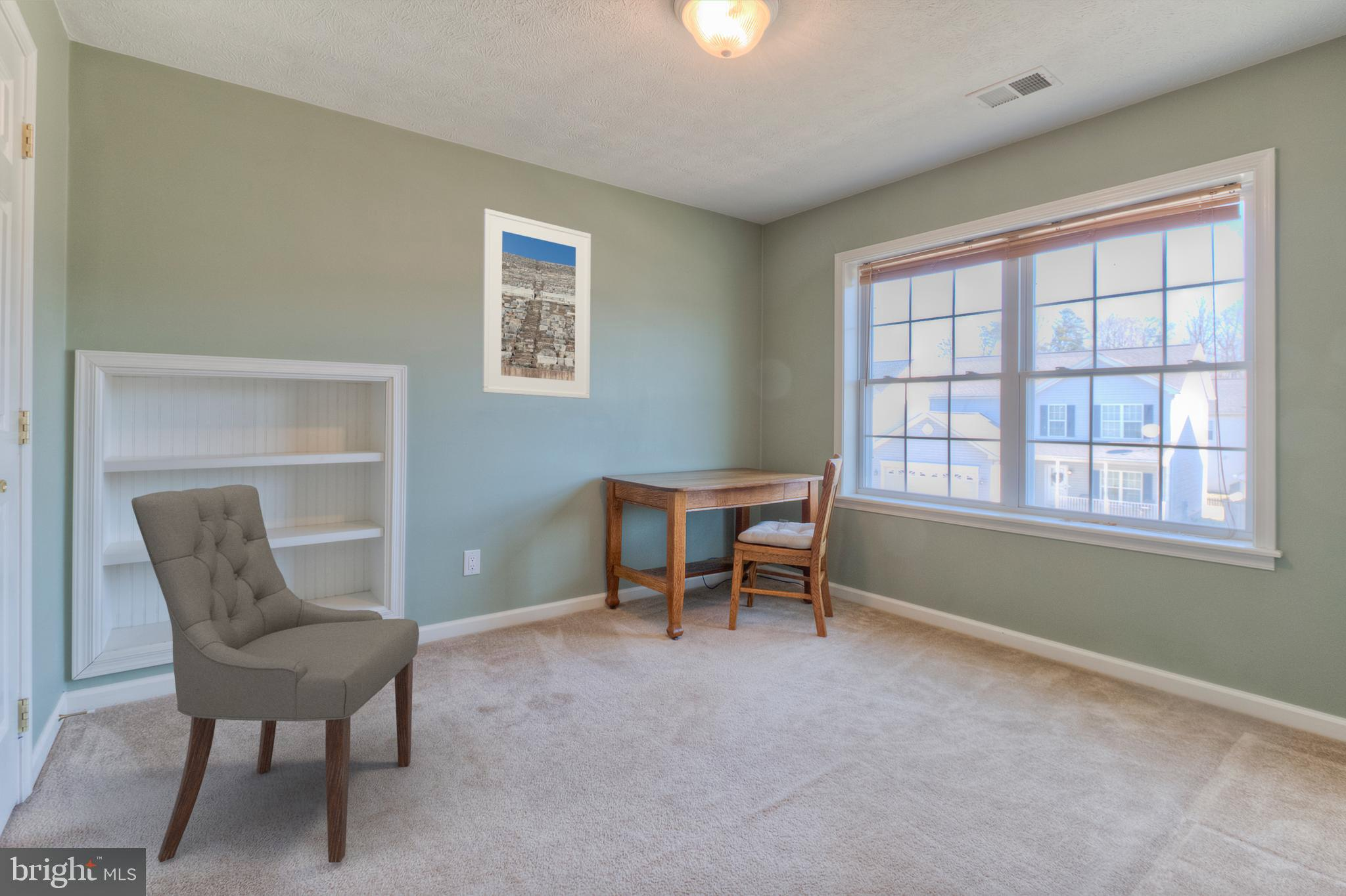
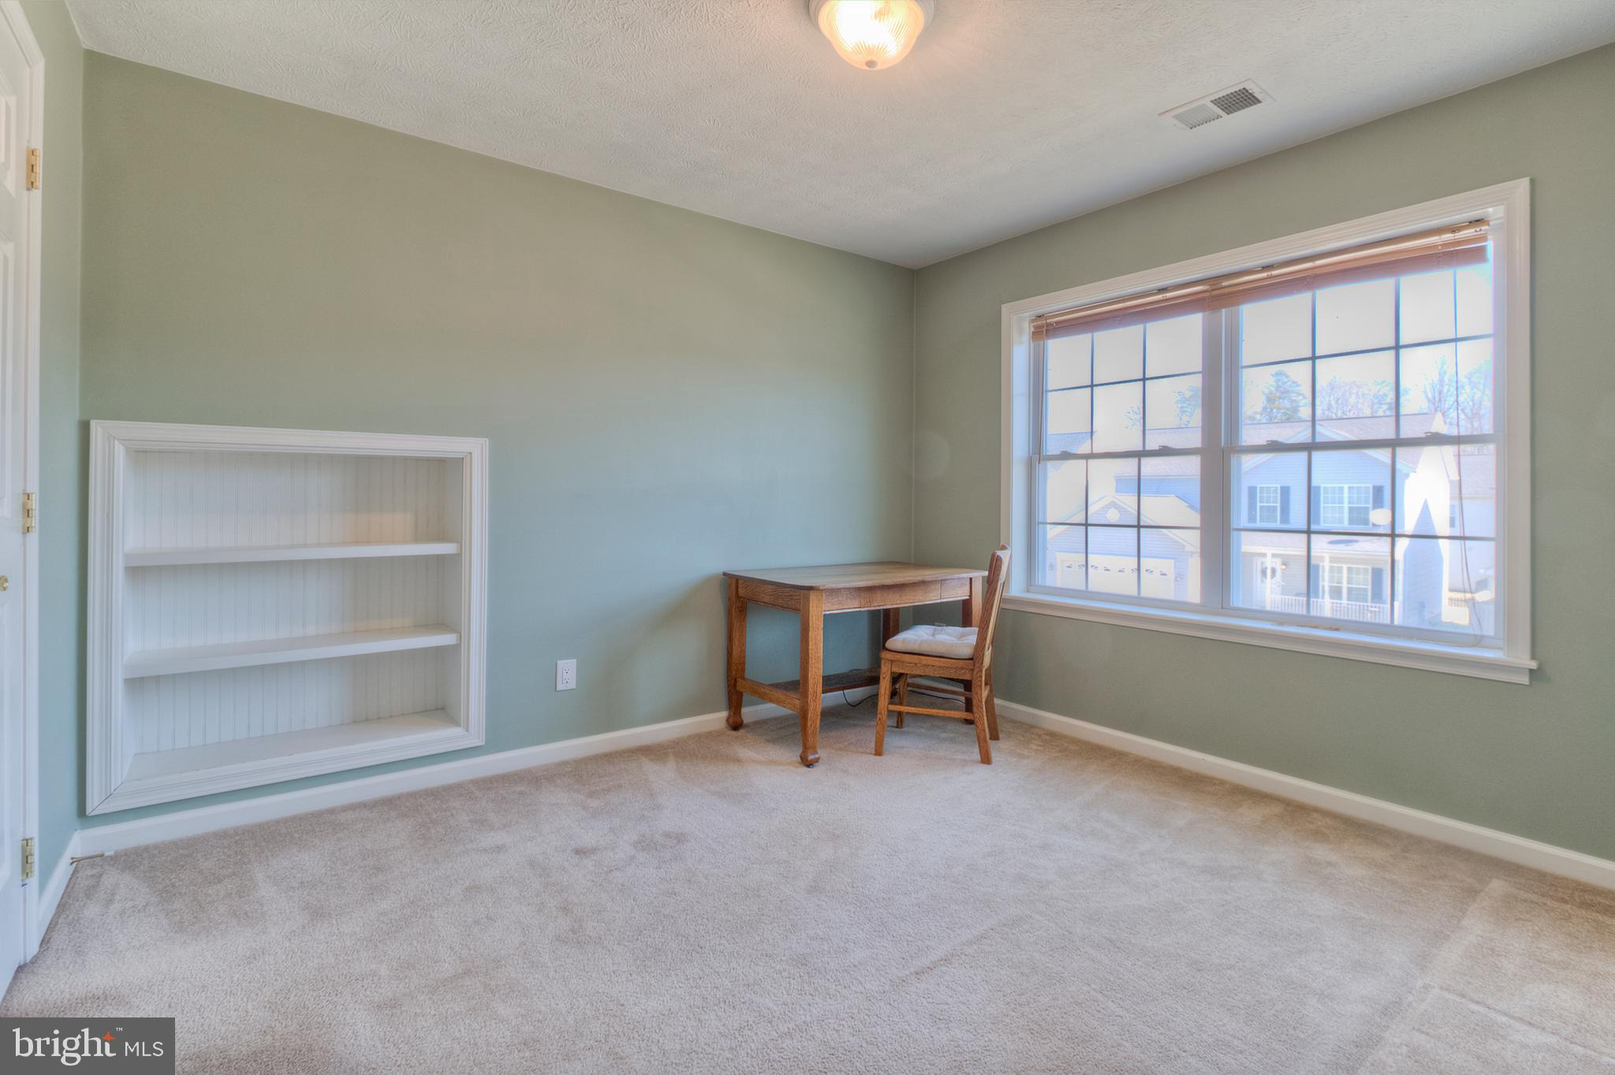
- chair (290, 648)
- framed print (539, 309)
